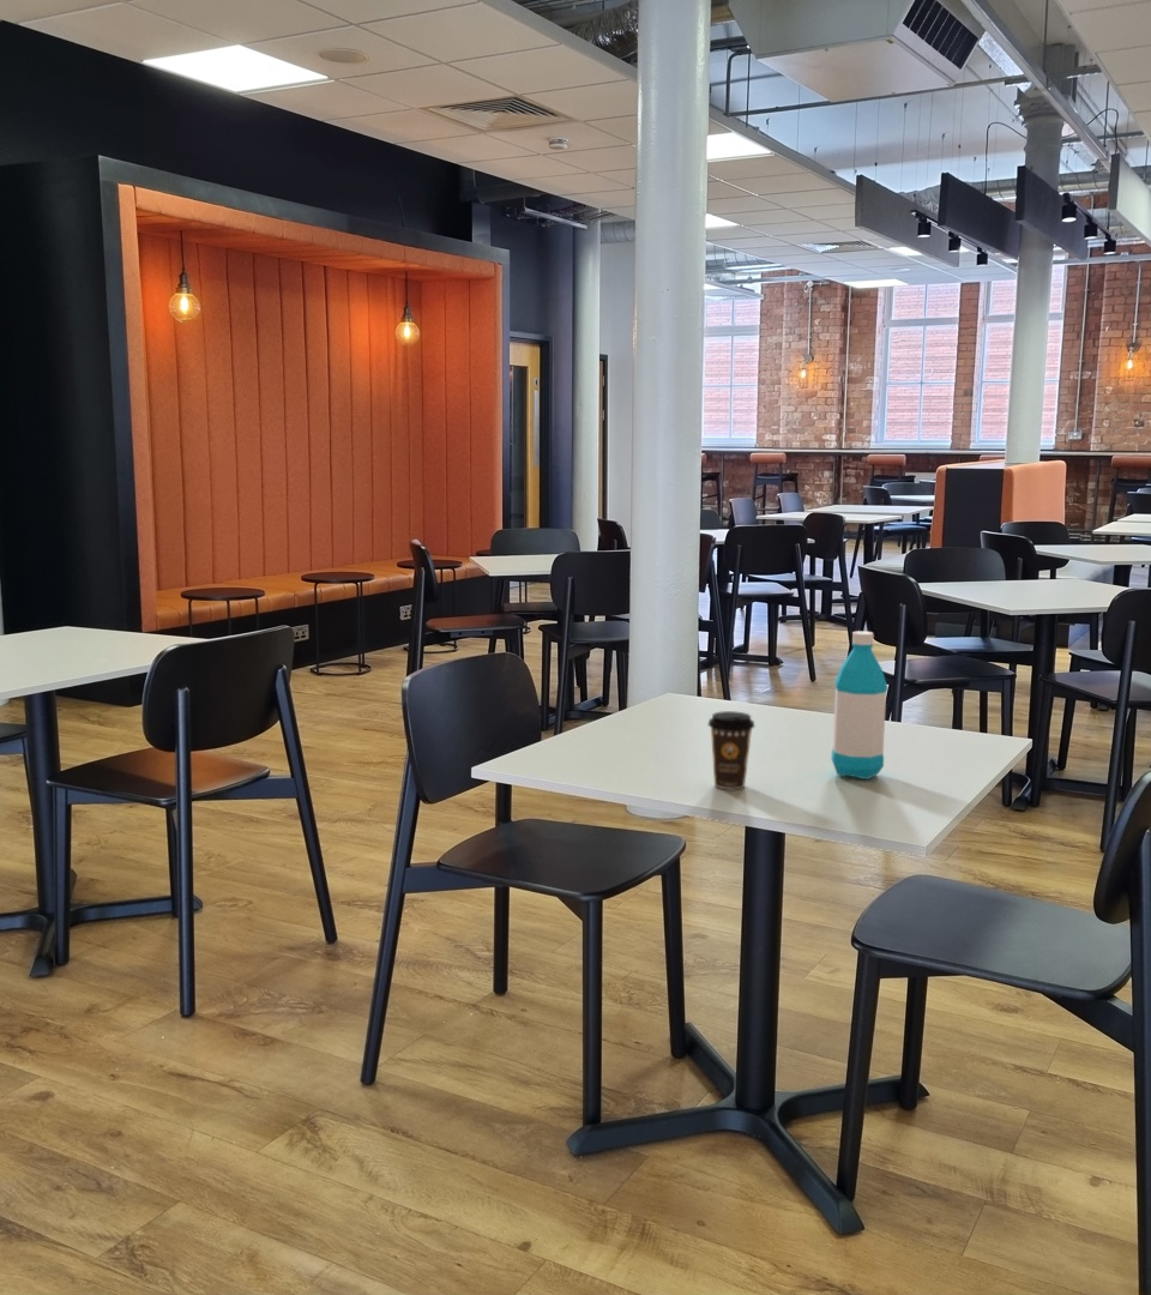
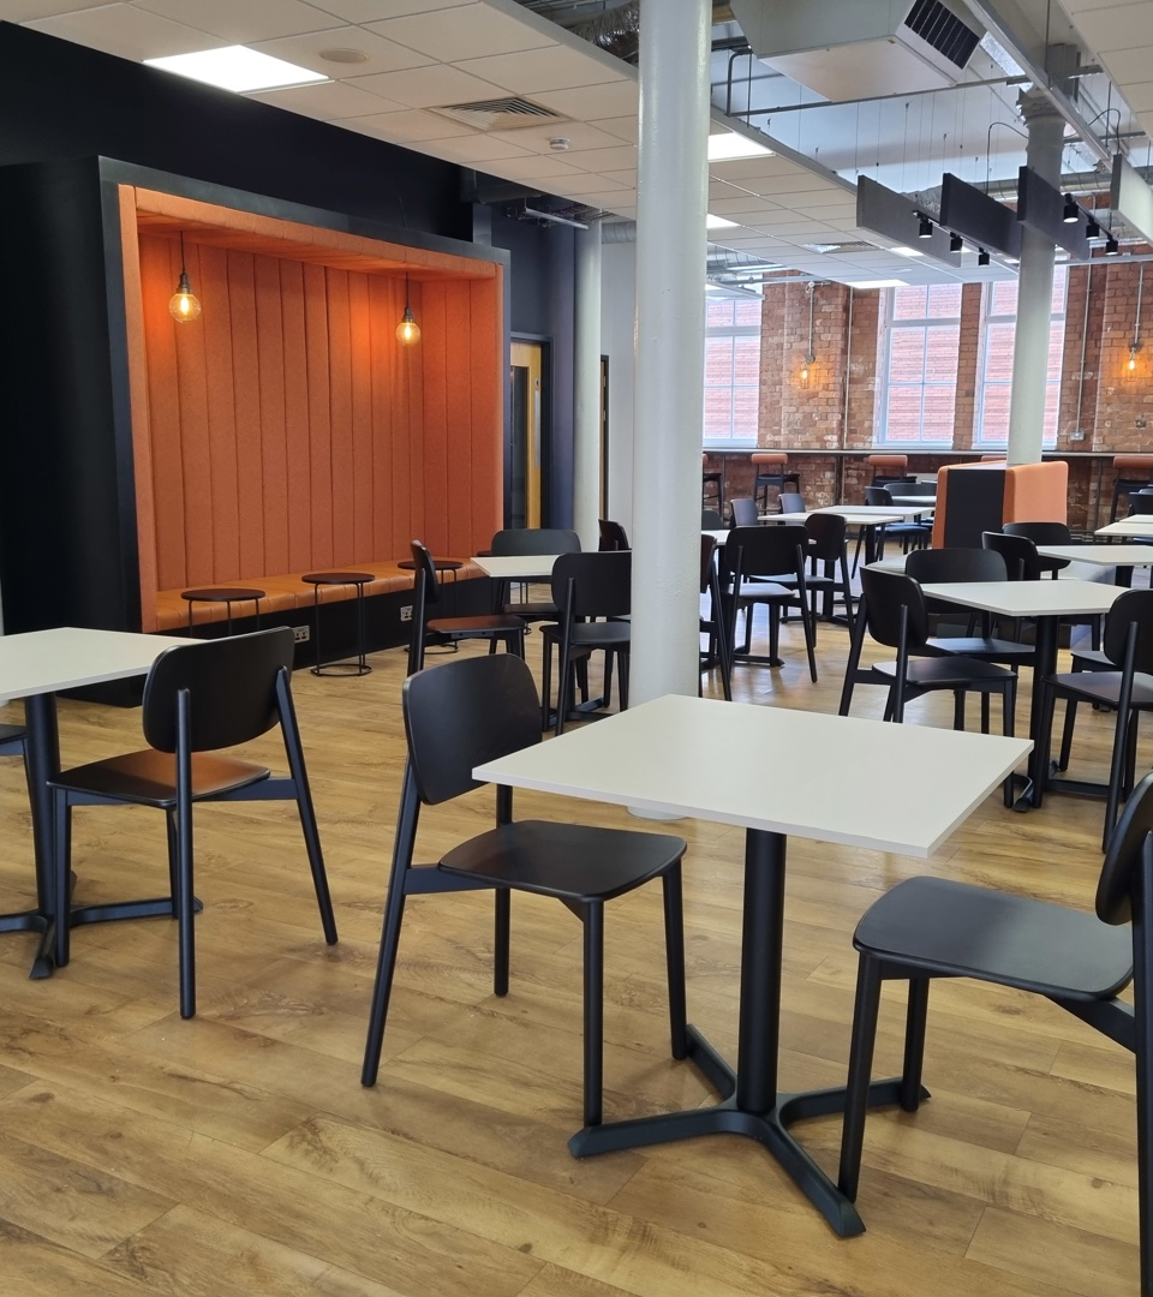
- water bottle (860, 704)
- coffee cup (730, 749)
